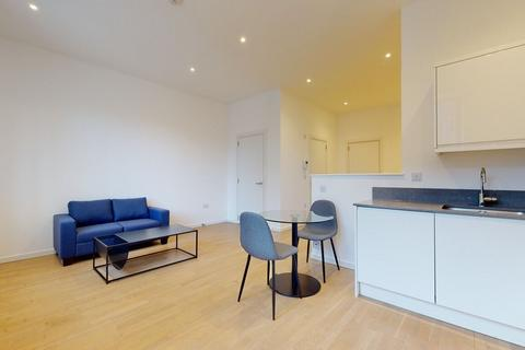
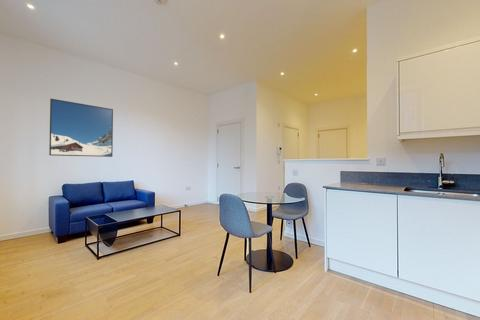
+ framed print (84, 130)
